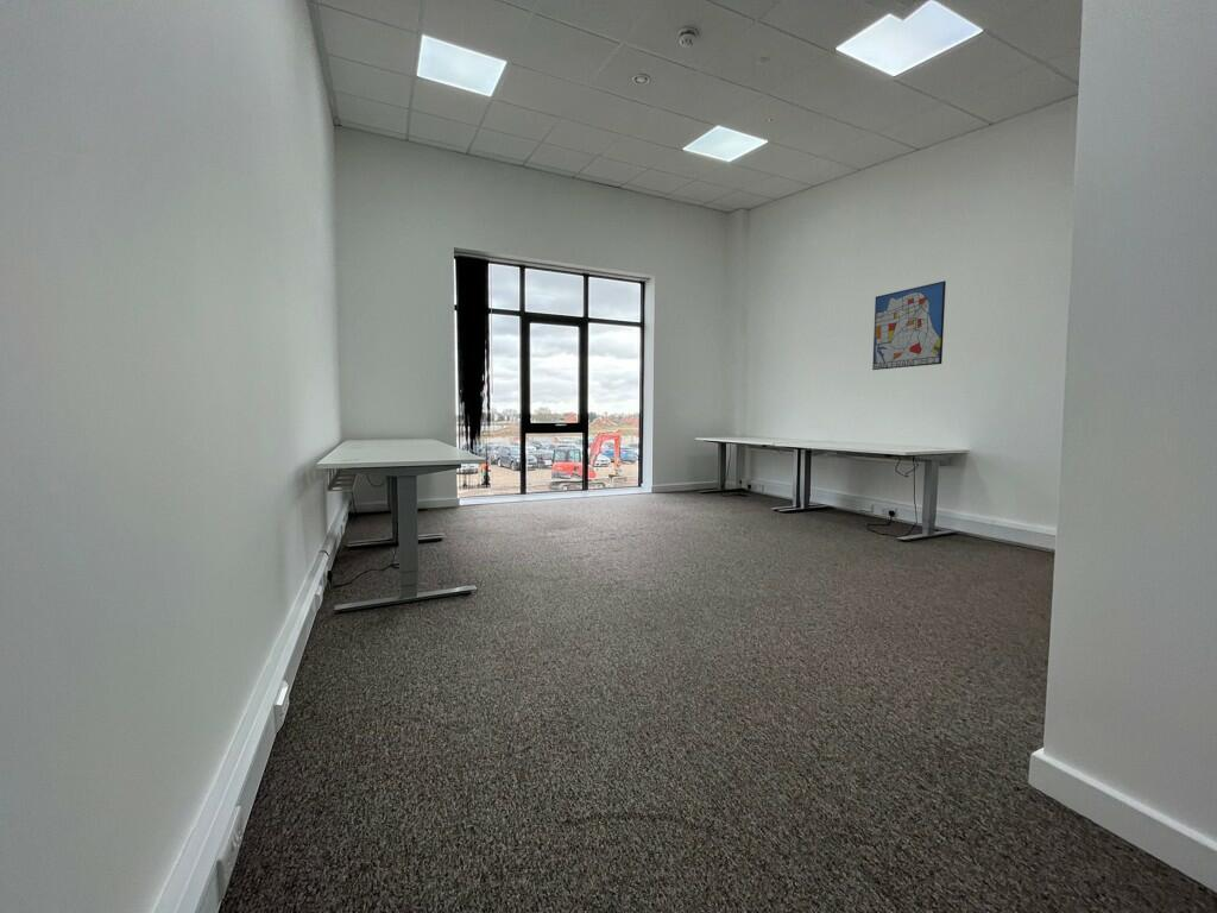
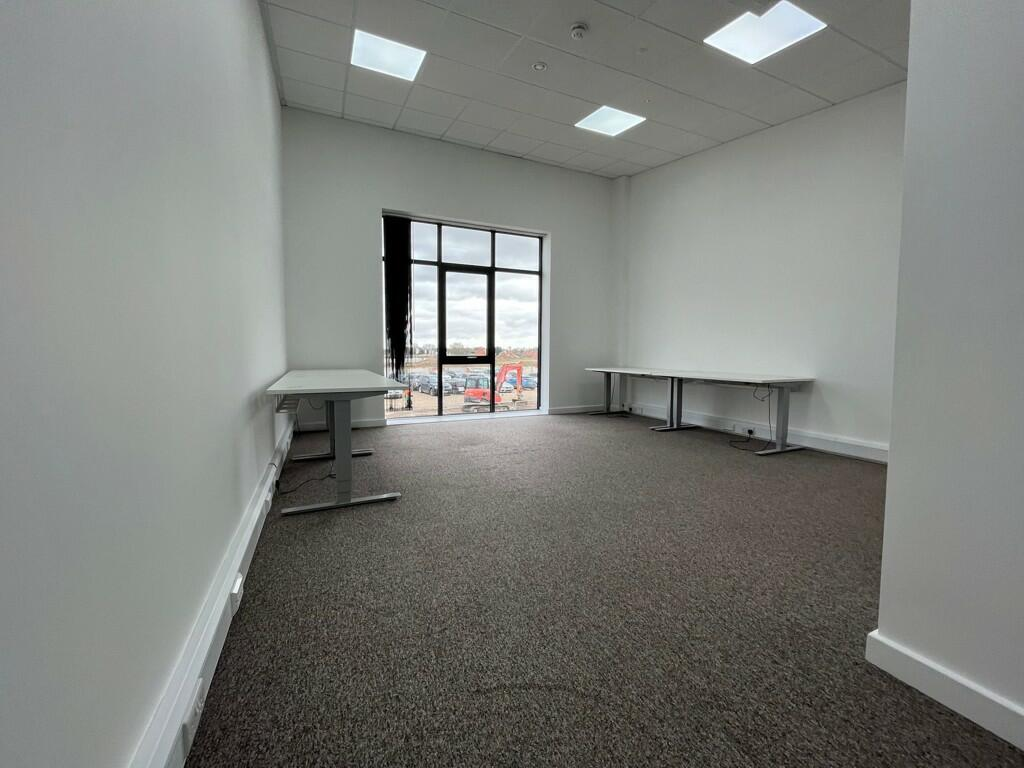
- wall art (906, 328)
